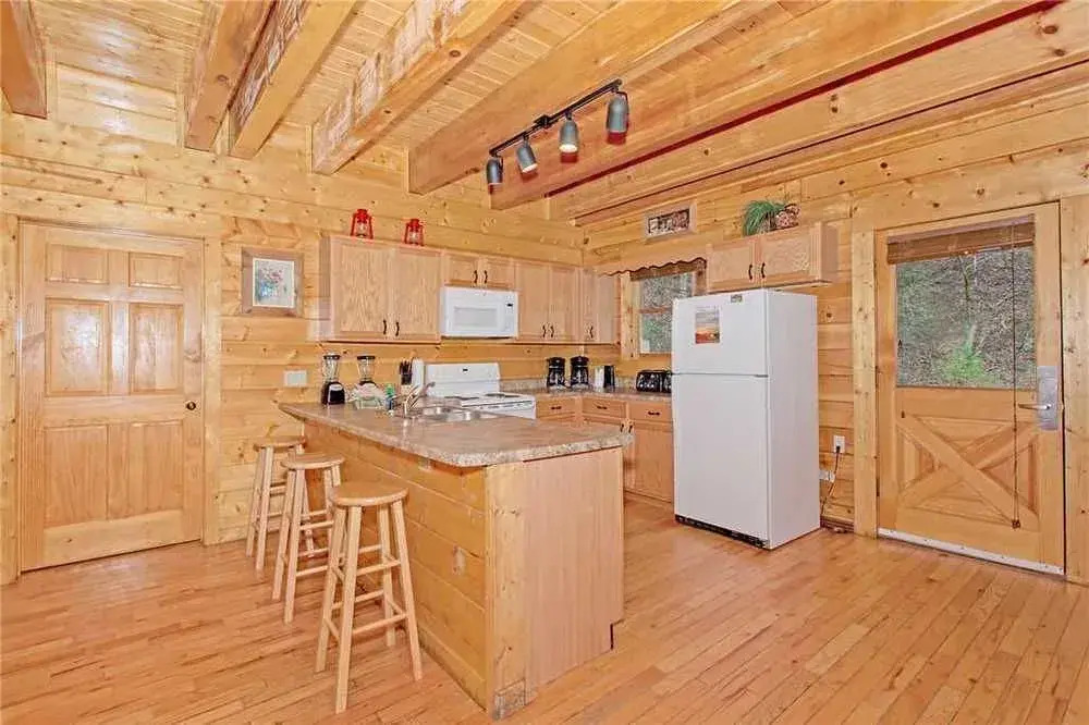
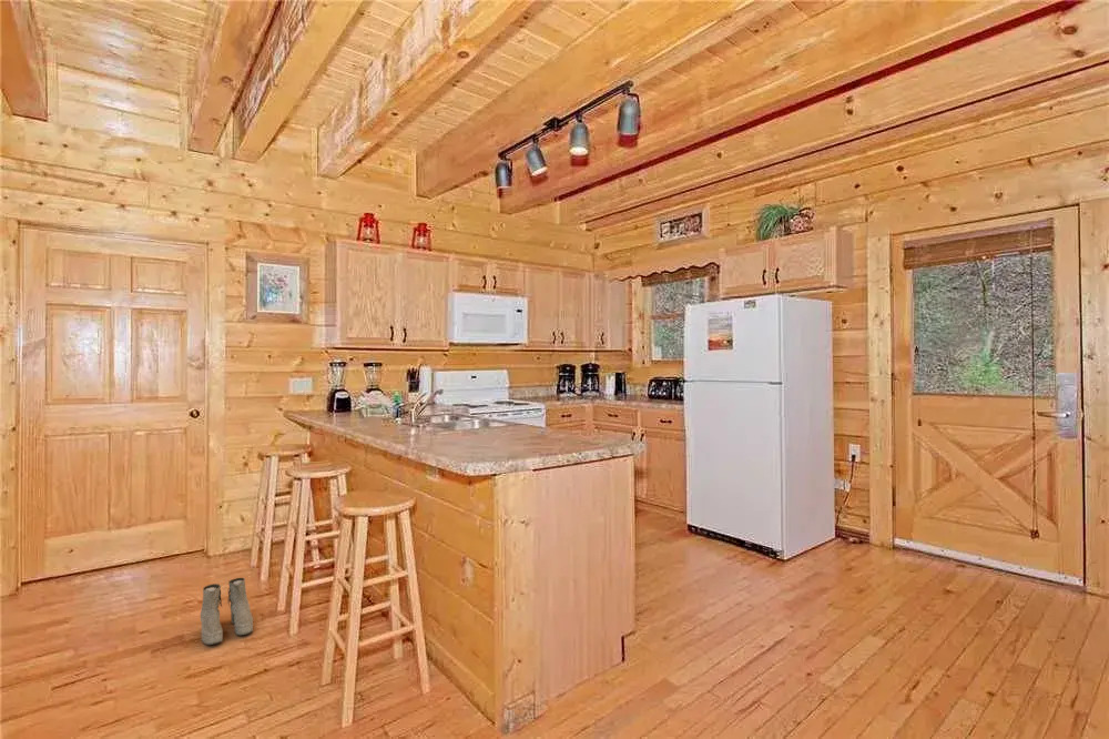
+ boots (228, 605)
